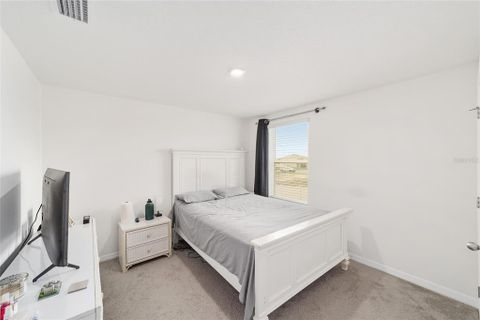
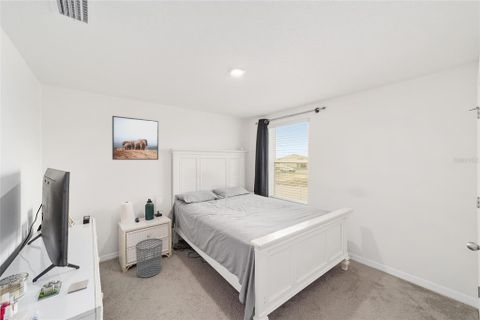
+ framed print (136, 139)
+ waste bin (149, 257)
